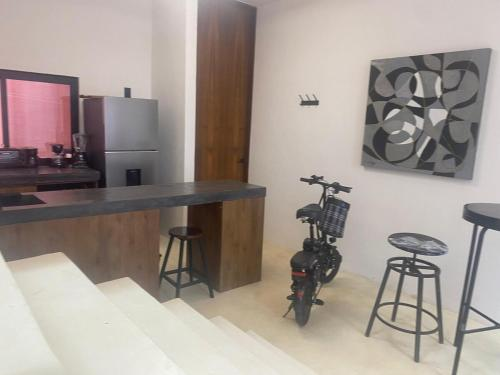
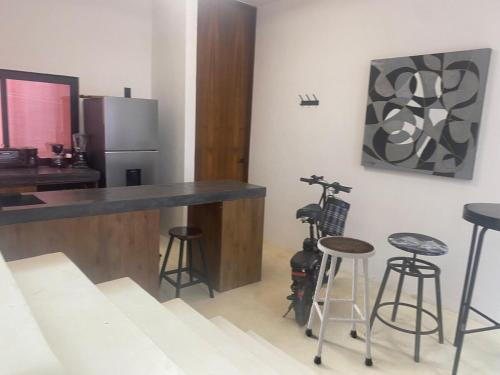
+ stool (341, 299)
